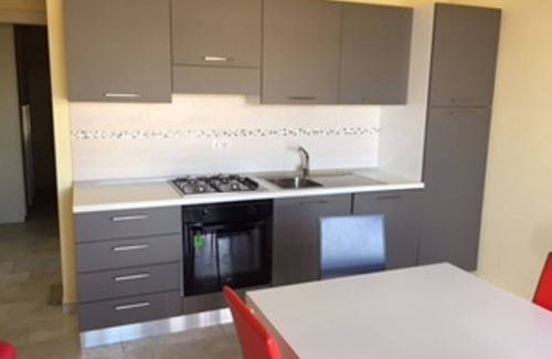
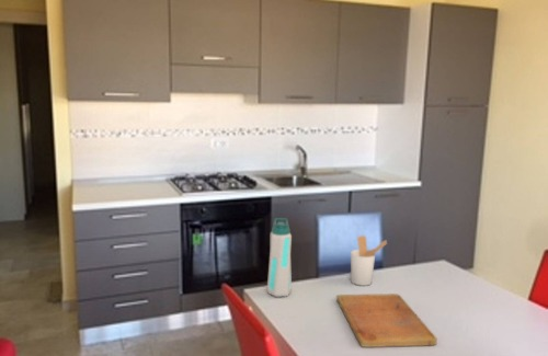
+ water bottle (279, 256)
+ utensil holder (368, 261)
+ cutting board (381, 317)
